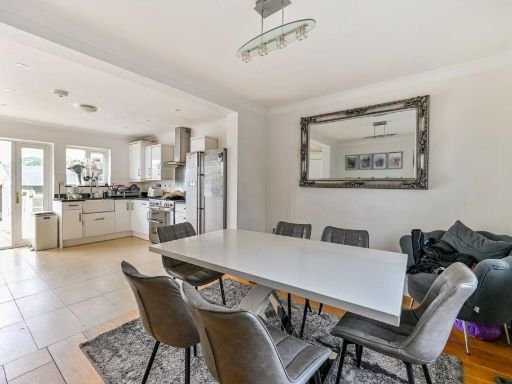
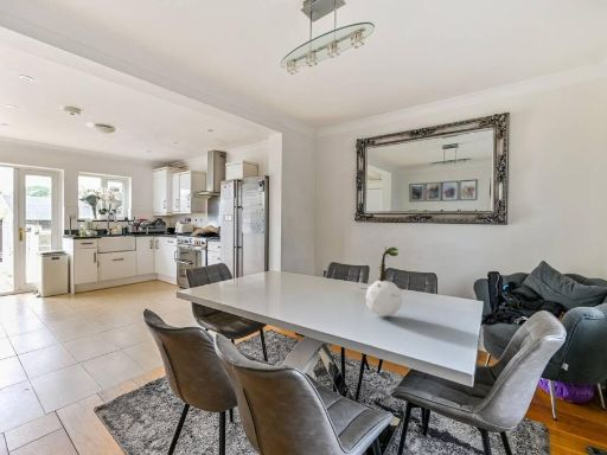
+ plant (379, 281)
